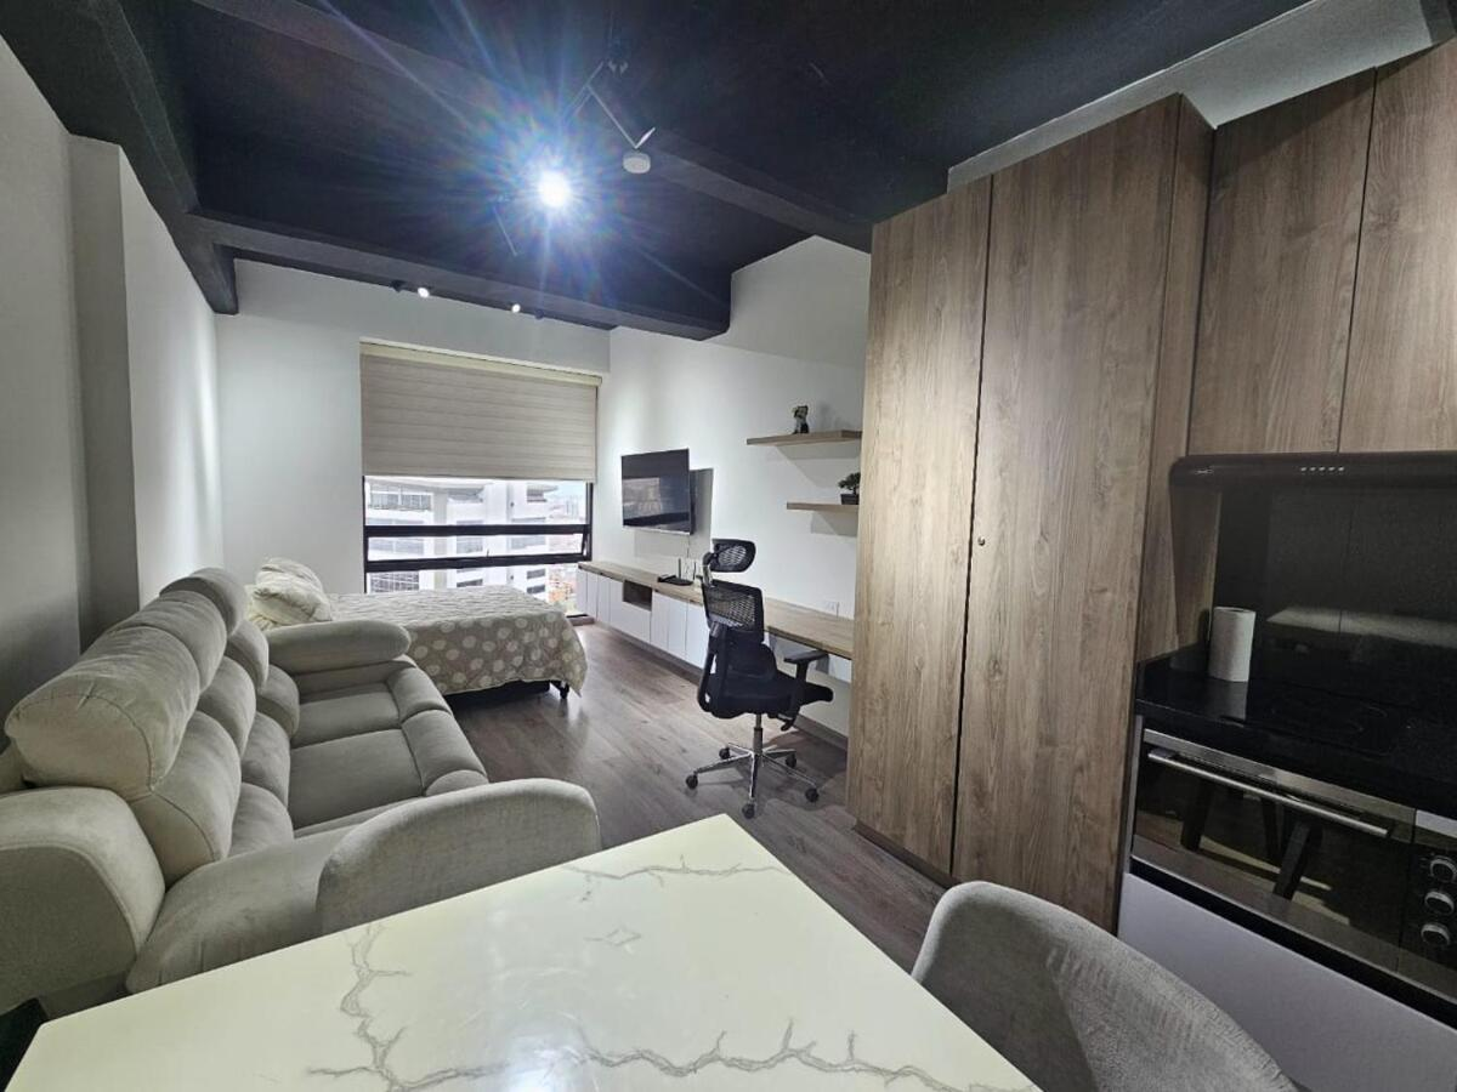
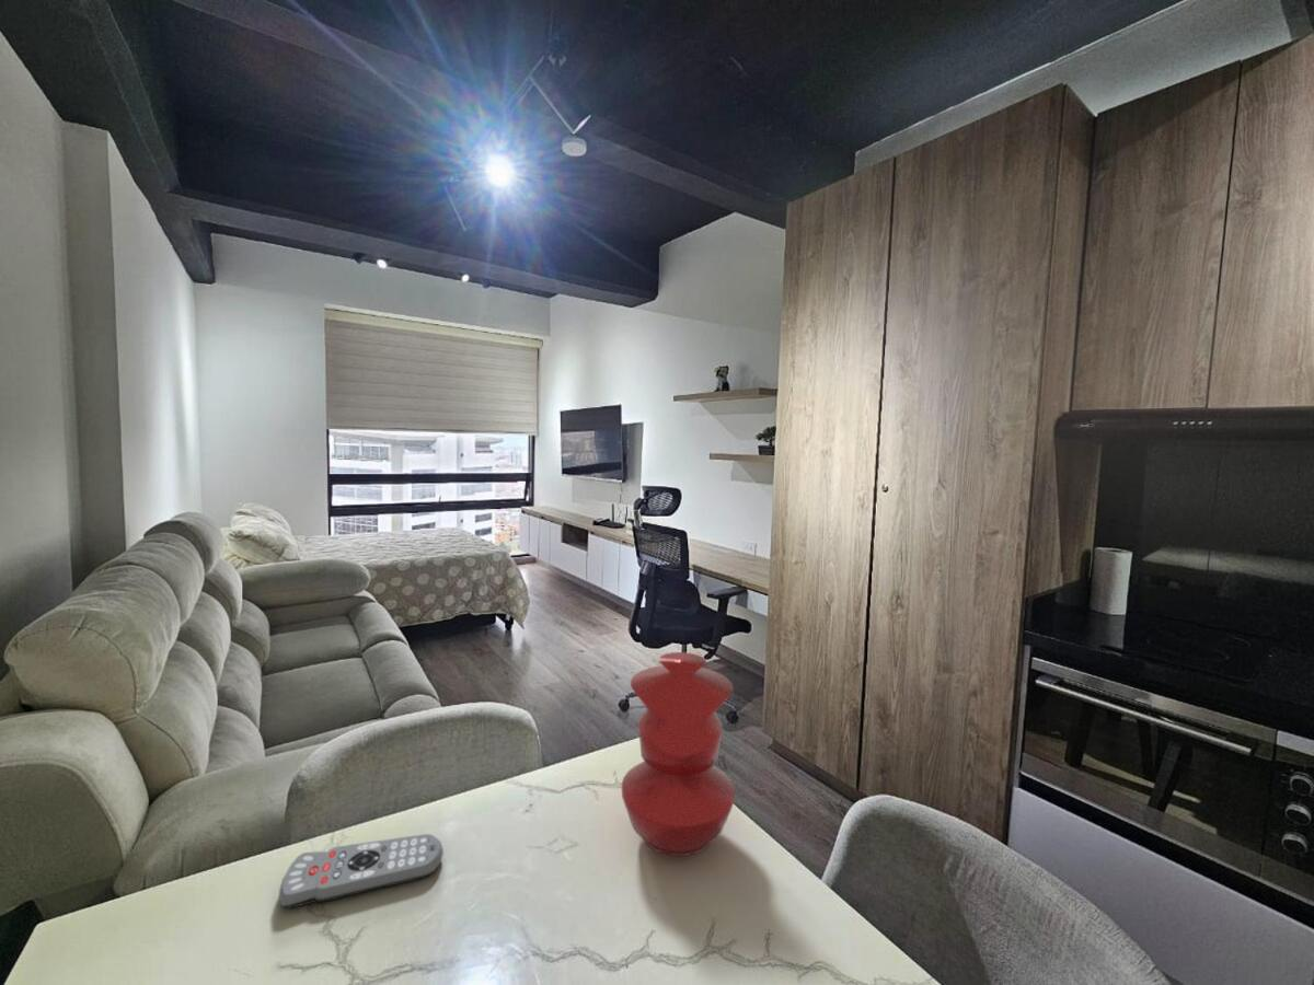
+ remote control (366, 867)
+ vase (679, 749)
